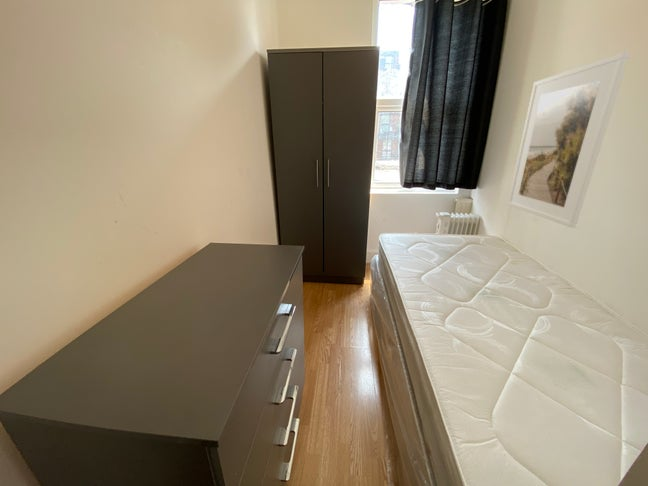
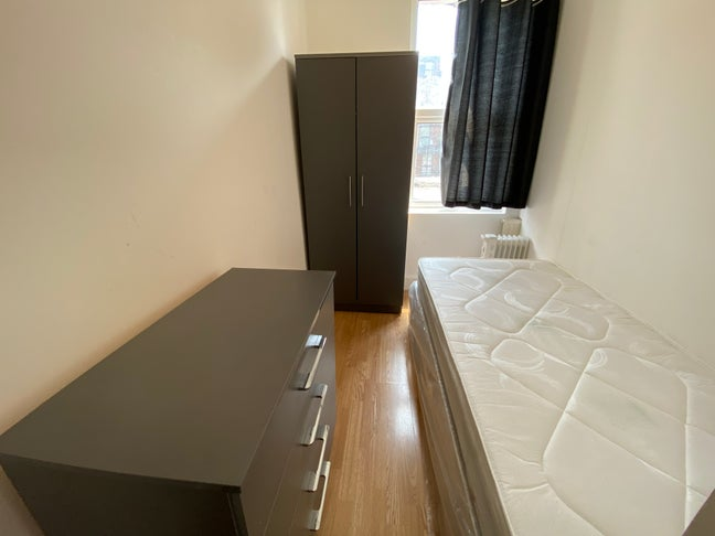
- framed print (552, 148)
